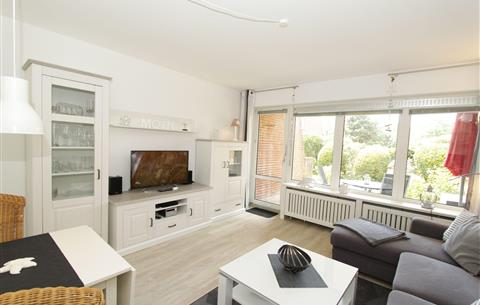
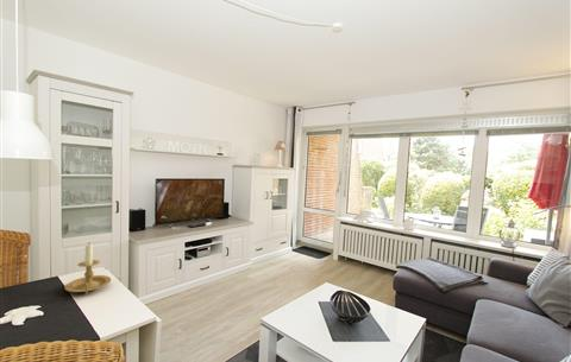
+ candle holder (88, 265)
